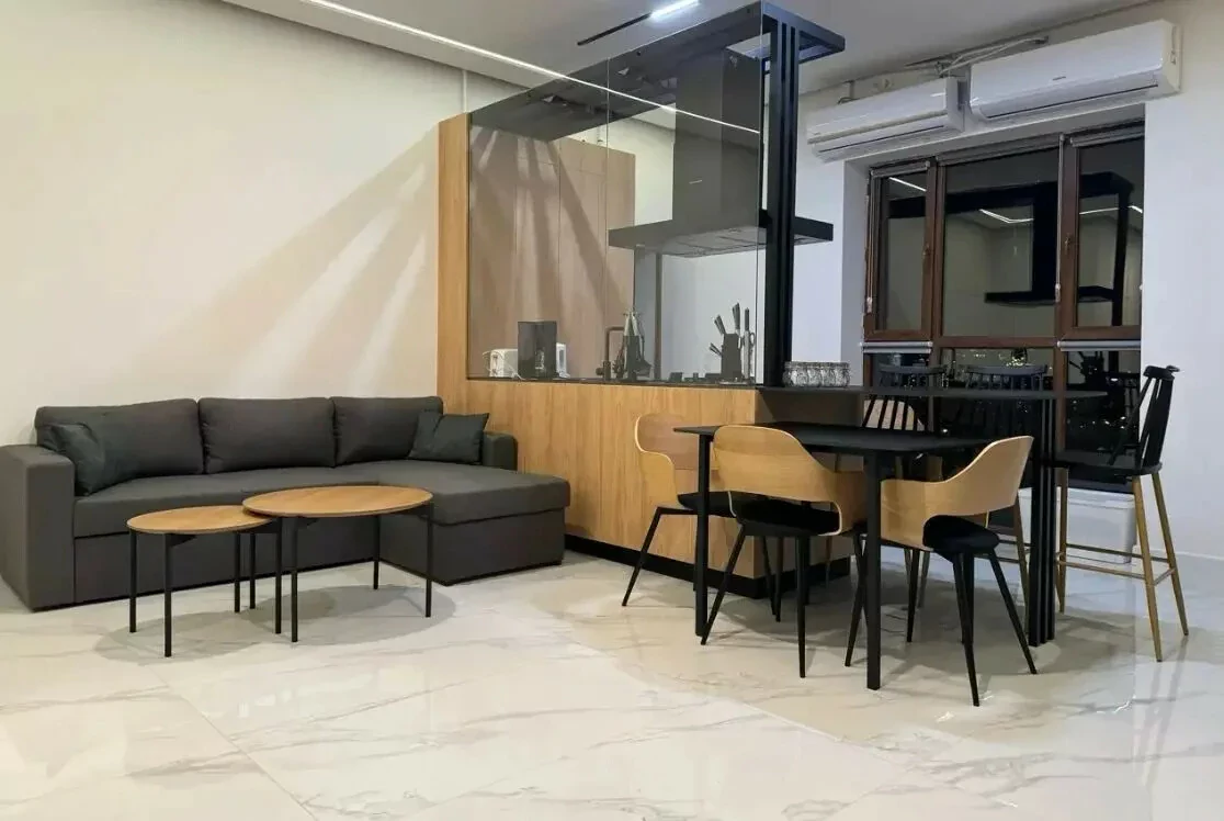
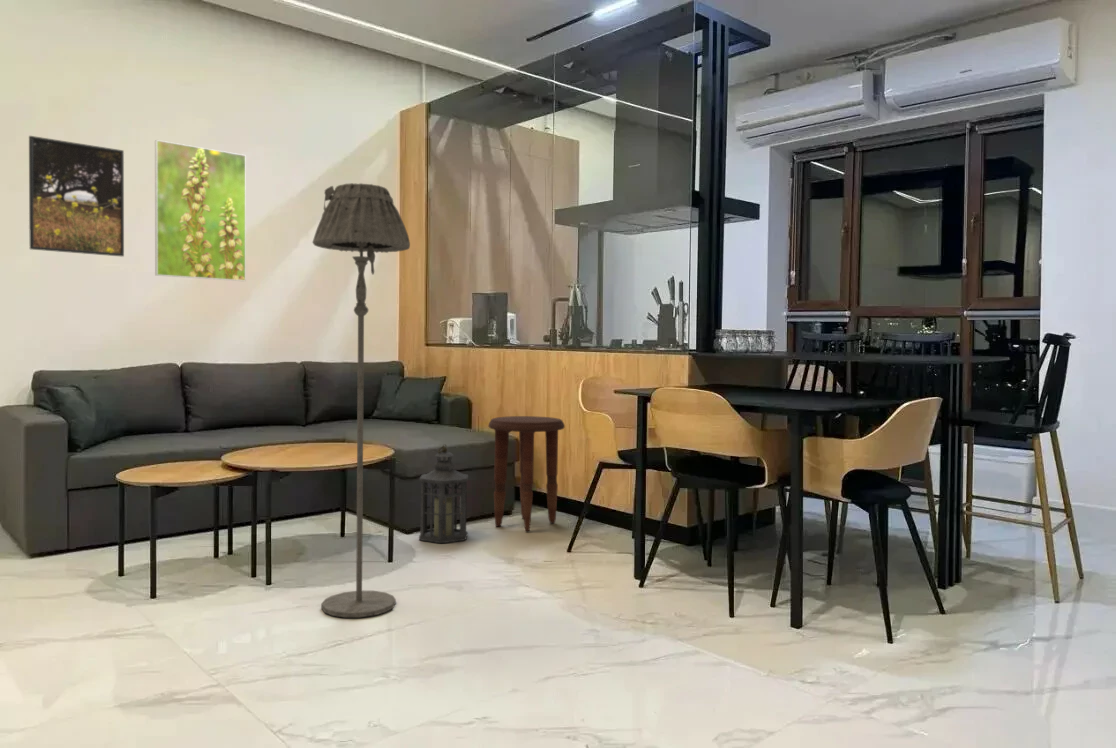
+ floor lamp (360, 398)
+ lantern (444, 490)
+ side table (526, 471)
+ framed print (201, 213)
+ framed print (78, 198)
